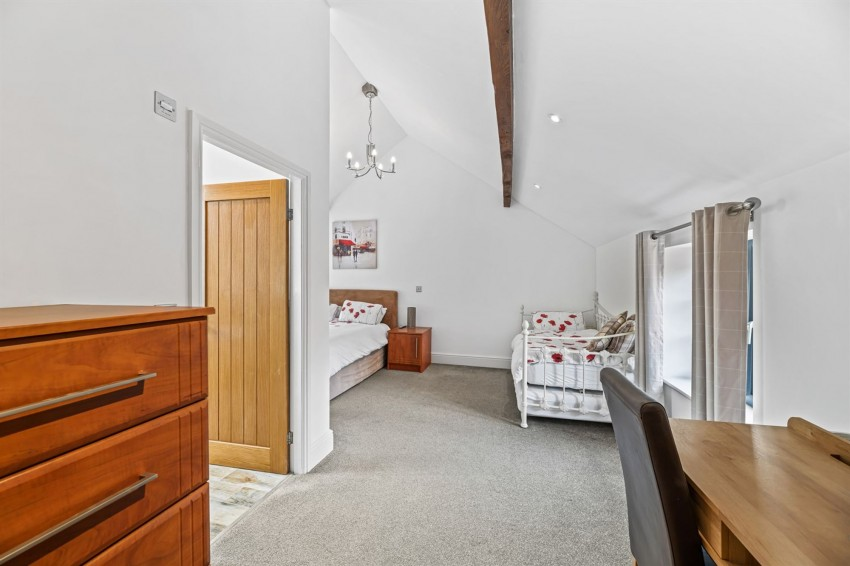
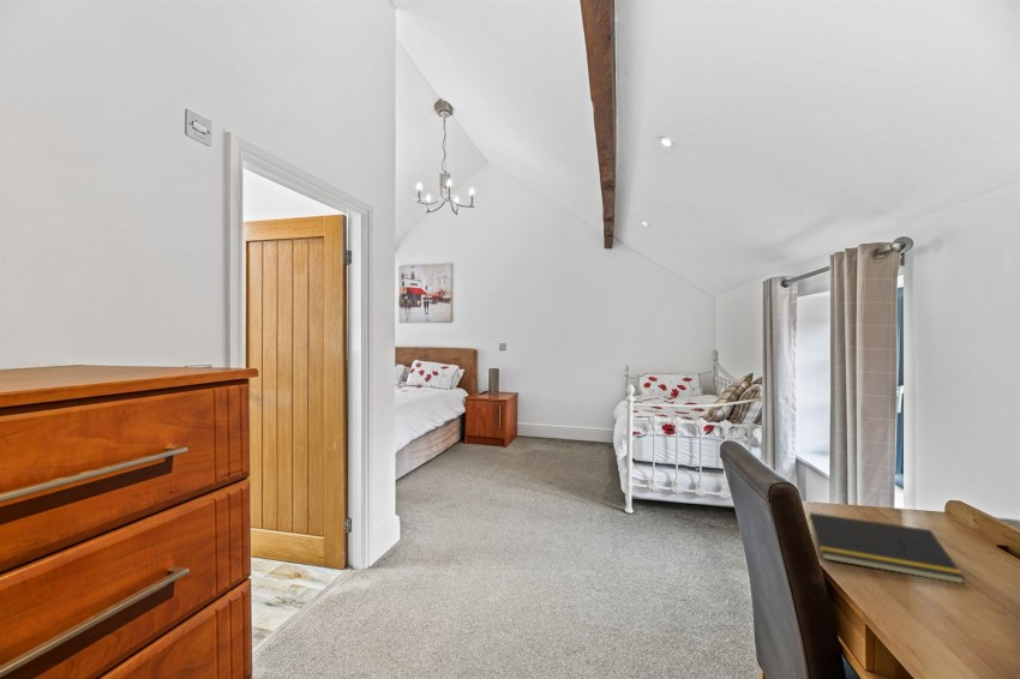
+ notepad (877, 543)
